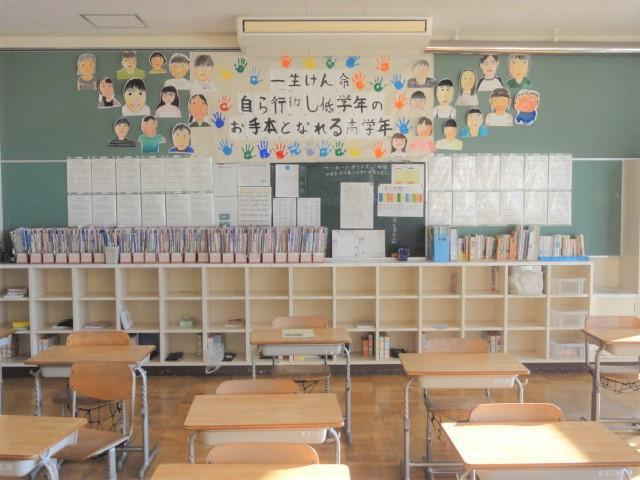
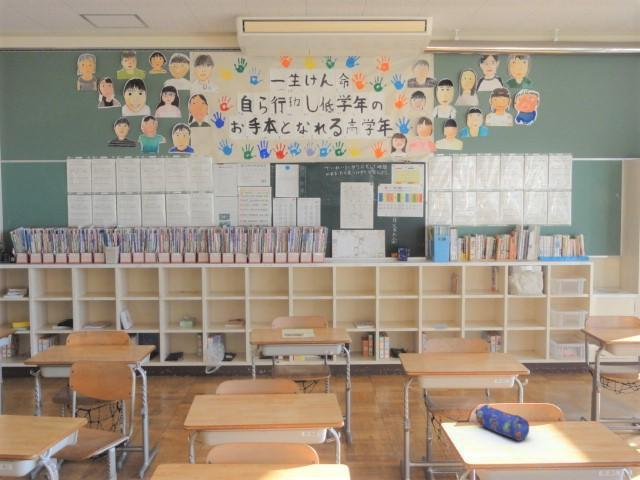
+ pencil case (501, 421)
